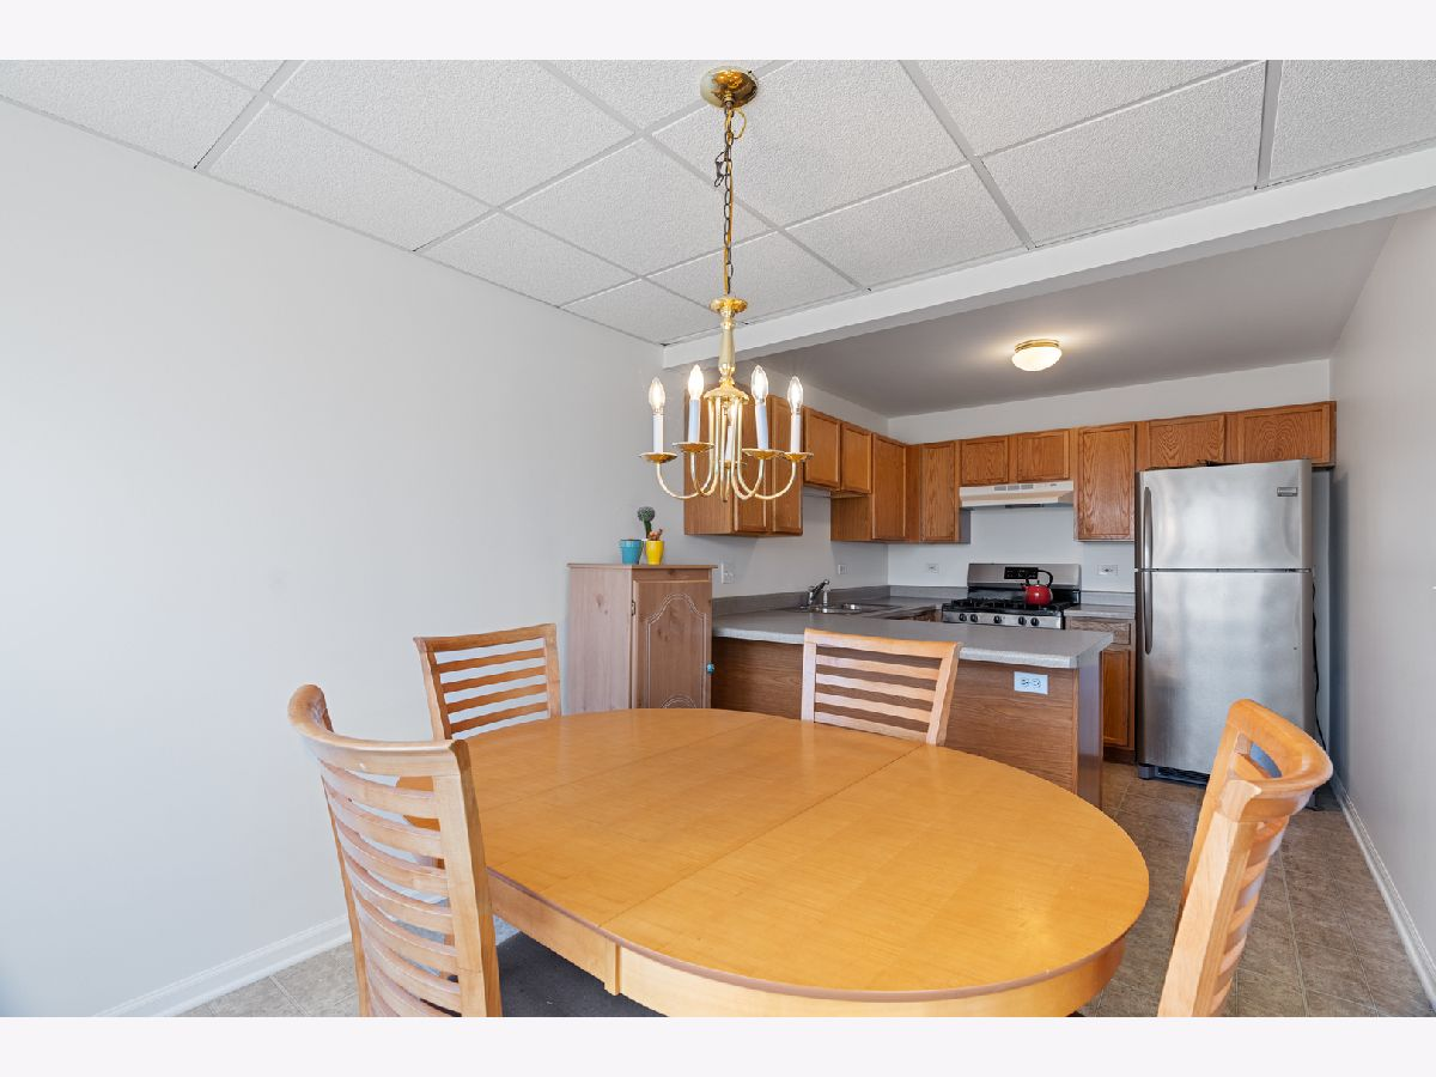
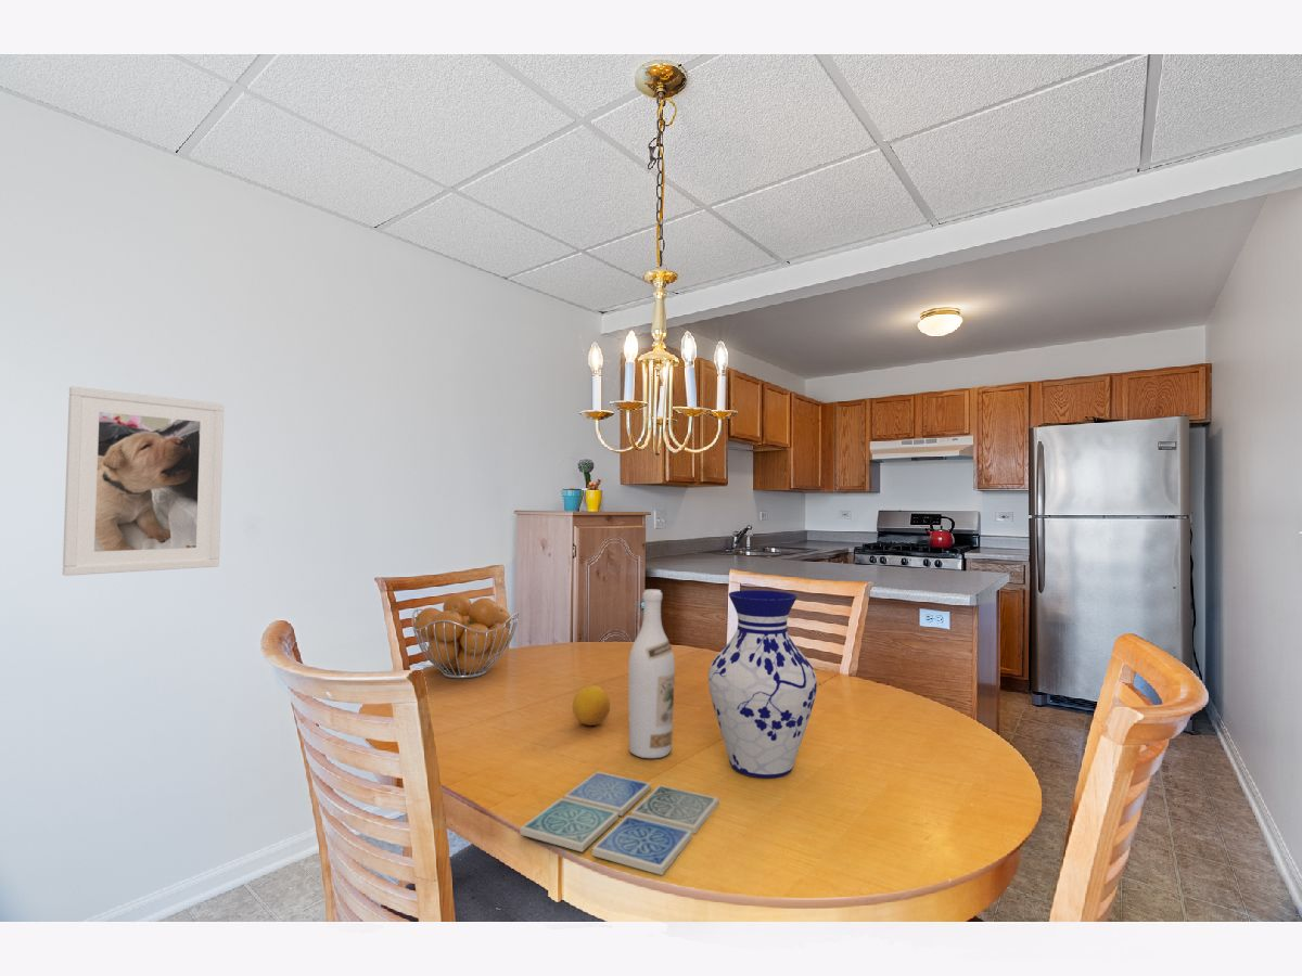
+ fruit (590, 705)
+ wine bottle (651, 669)
+ fruit basket (465, 633)
+ vase (762, 679)
+ drink coaster (625, 817)
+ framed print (149, 483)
